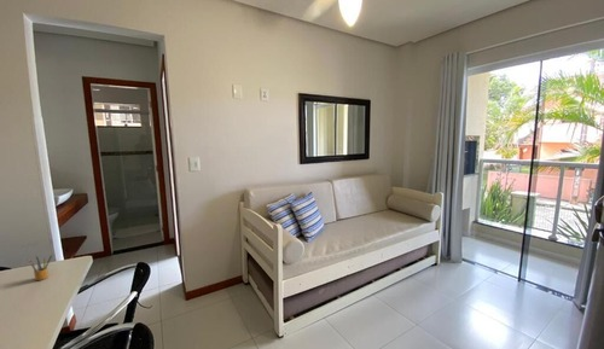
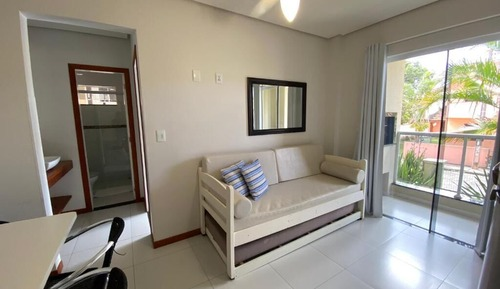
- pencil box (40, 267)
